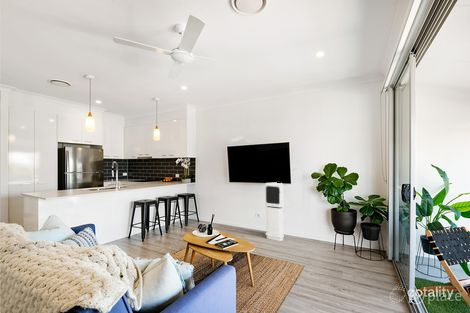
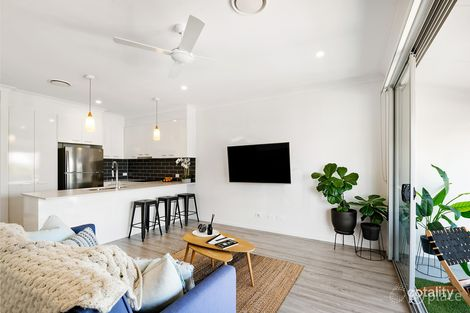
- air purifier (276, 210)
